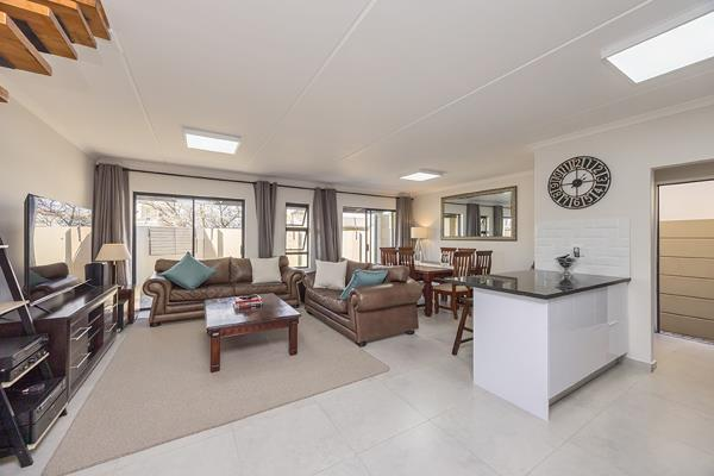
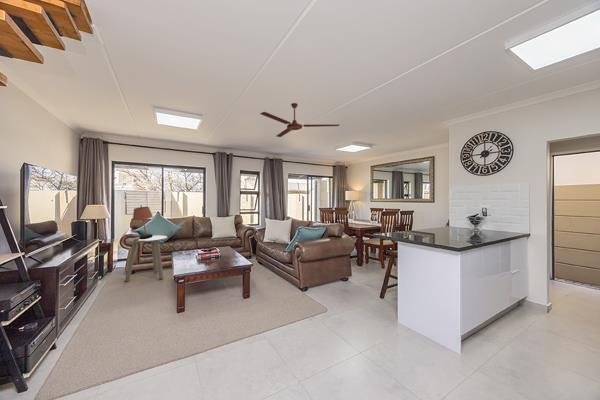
+ ceiling fan (296, 121)
+ side table (152, 255)
+ table lamp (144, 223)
